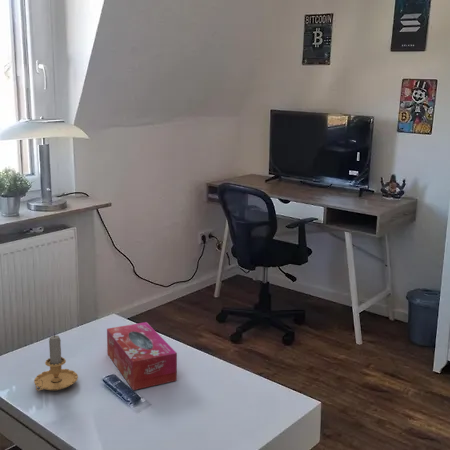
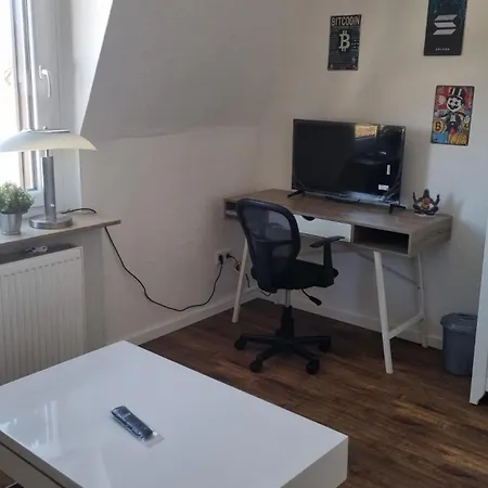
- tissue box (140, 353)
- candle (52, 361)
